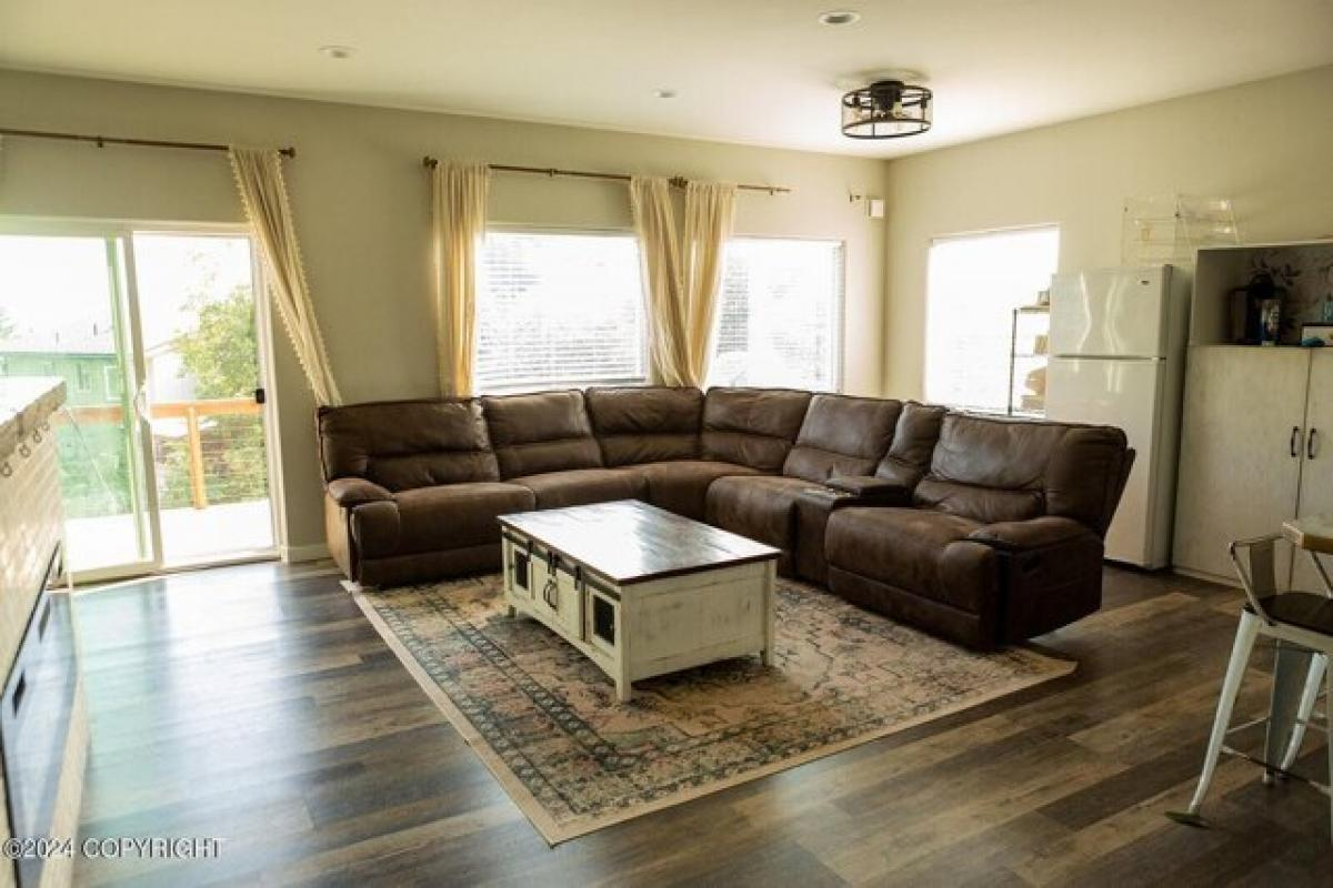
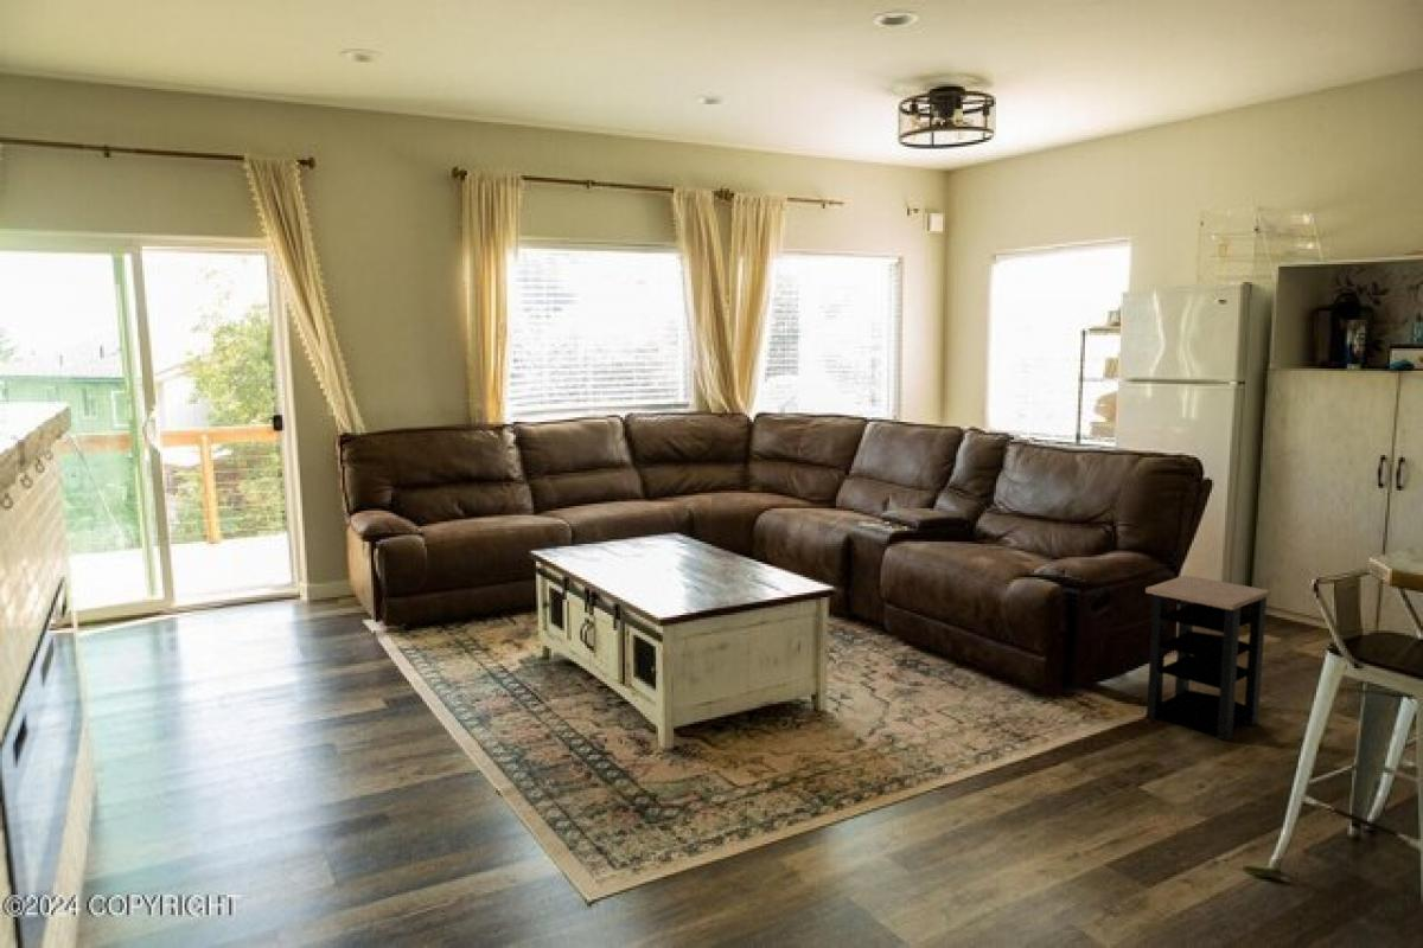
+ side table (1204, 654)
